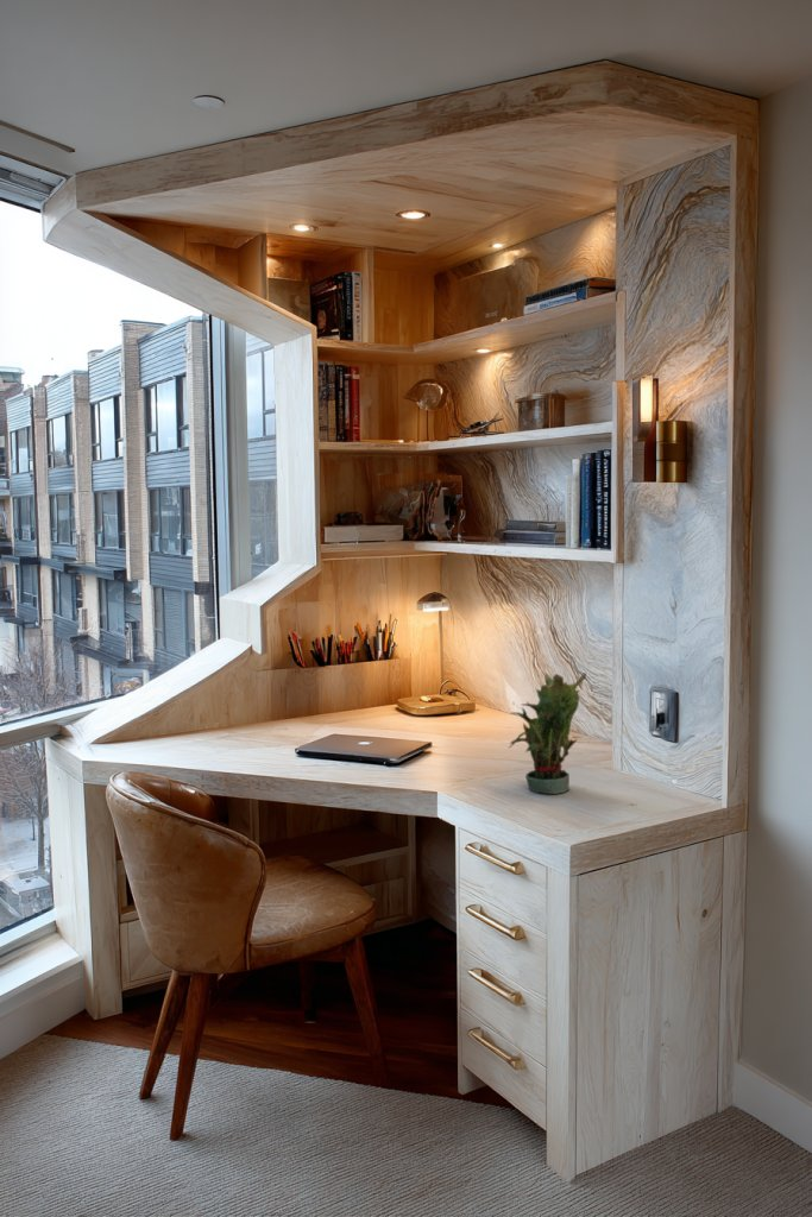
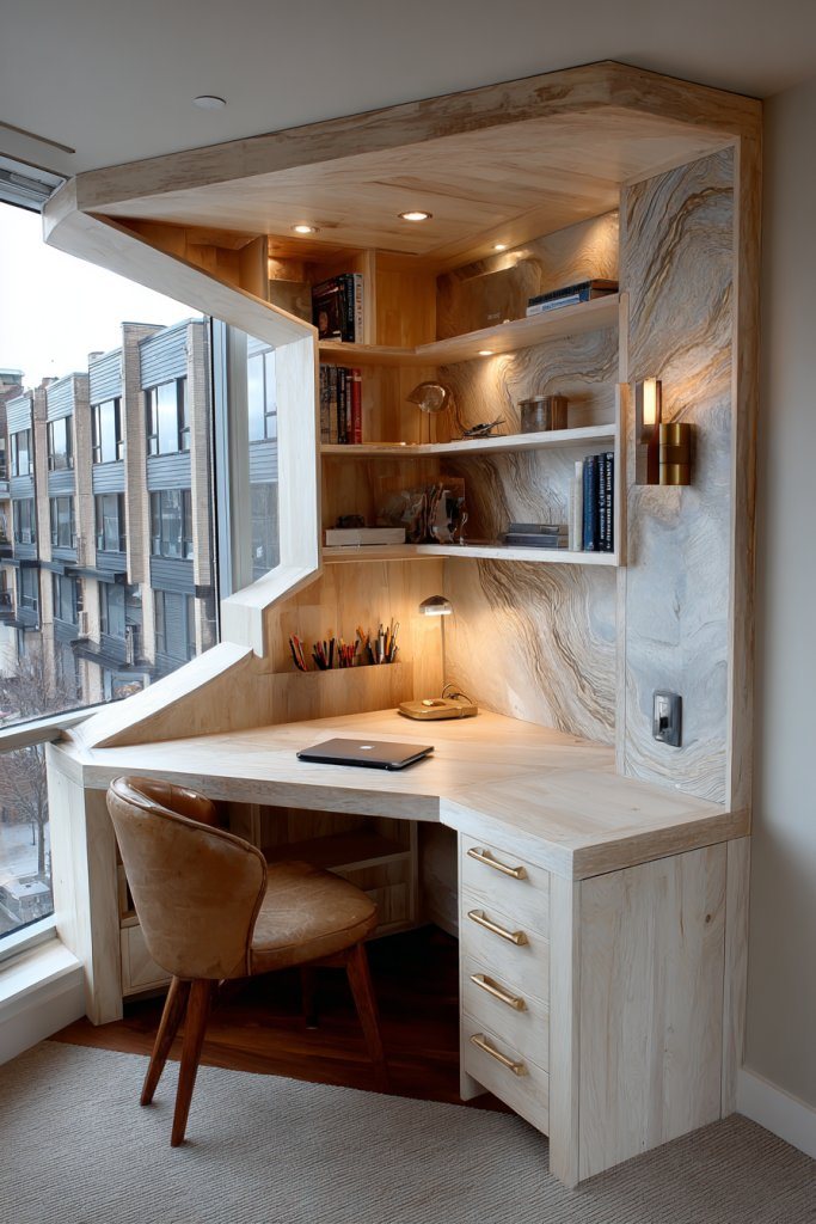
- potted plant (547, 730)
